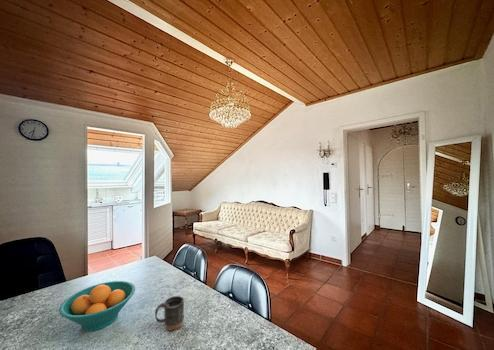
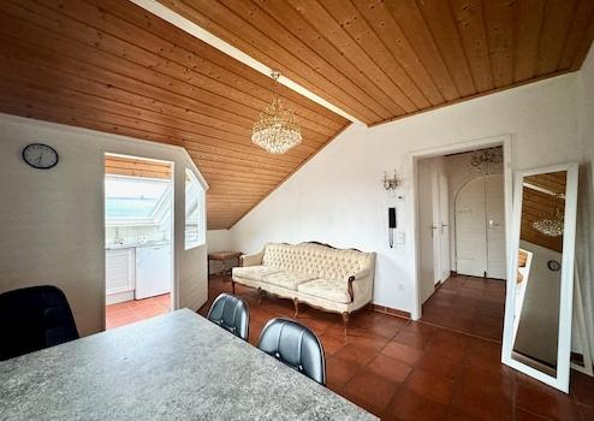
- mug (170, 312)
- fruit bowl (100, 303)
